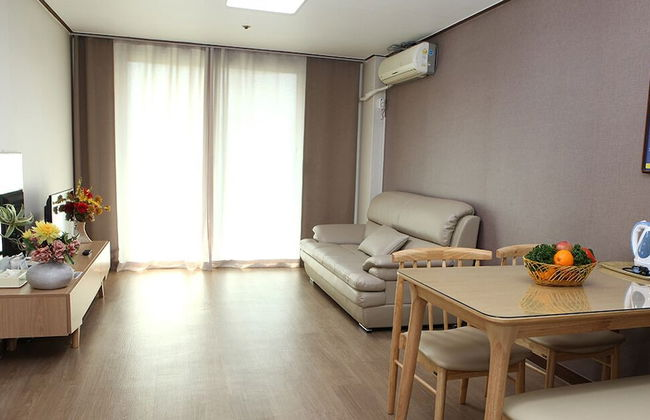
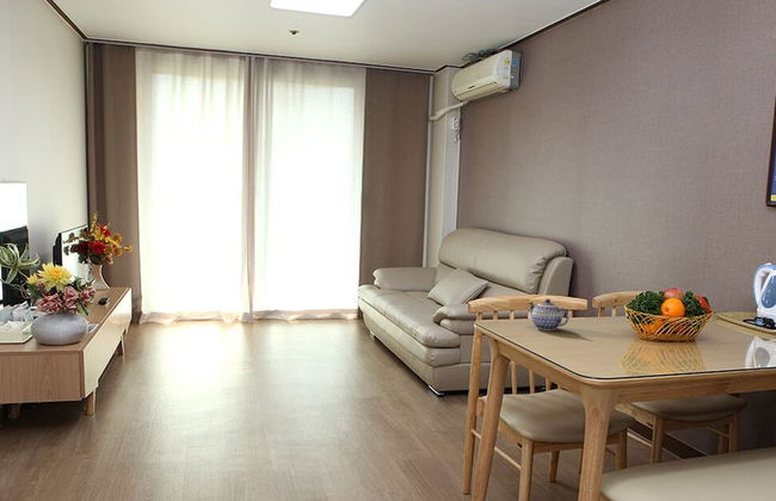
+ teapot (547, 313)
